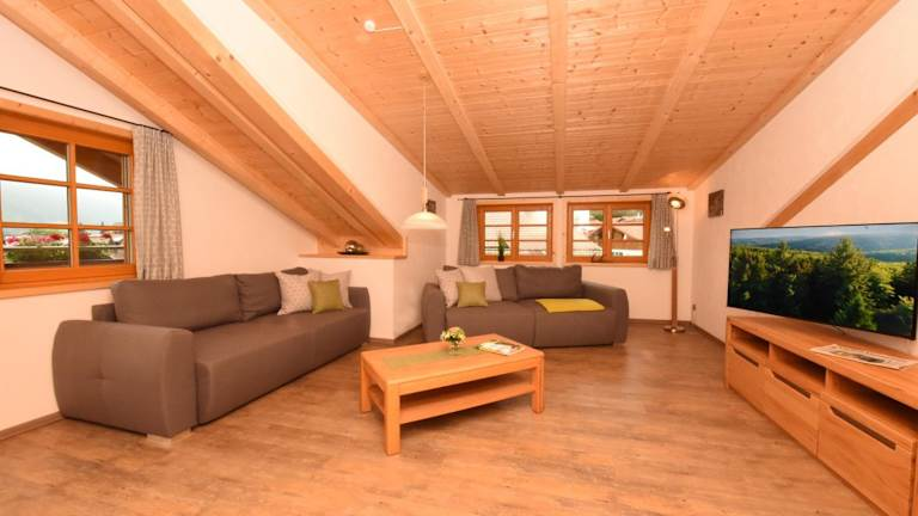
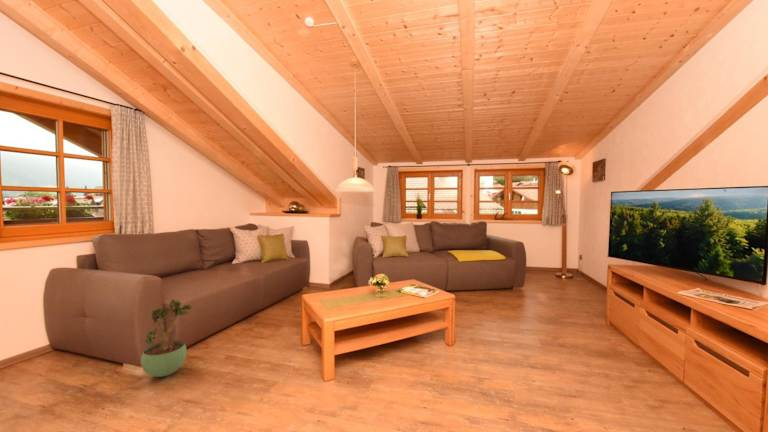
+ potted plant (166, 336)
